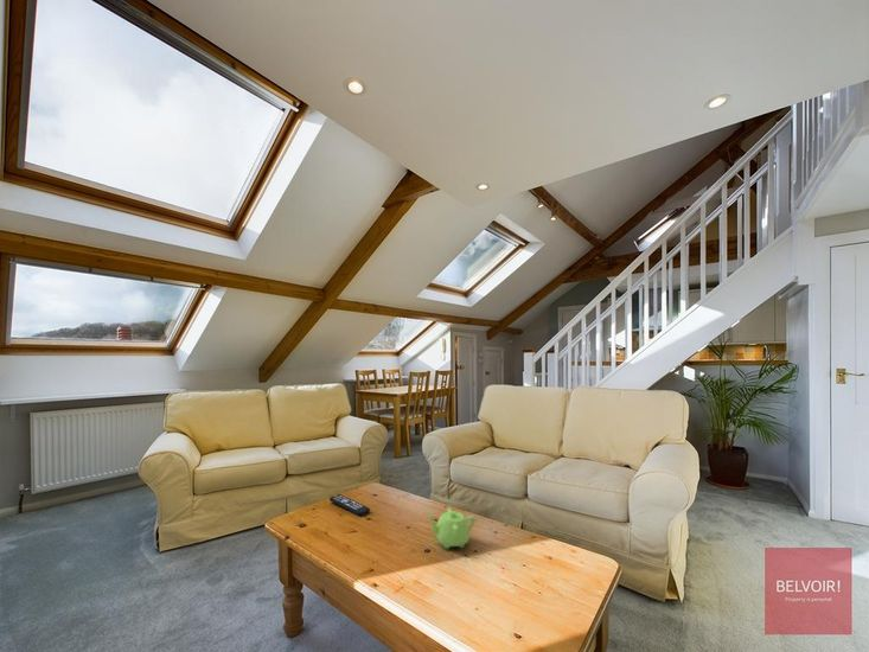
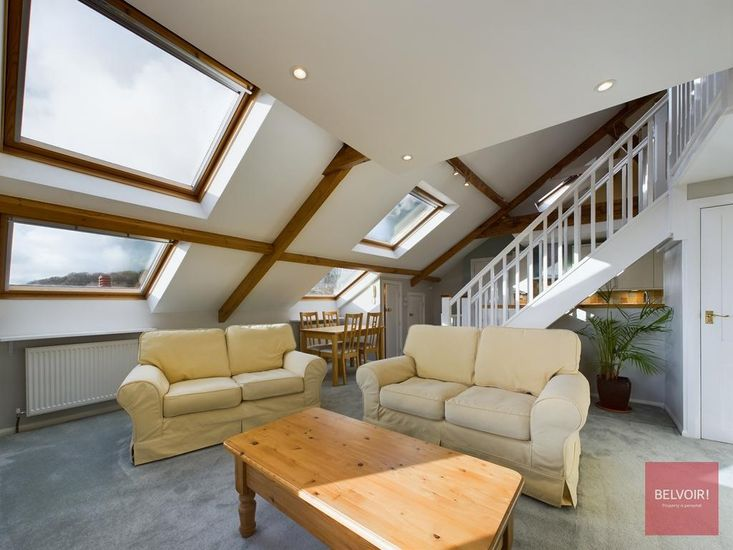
- teapot (451, 526)
- remote control (349, 504)
